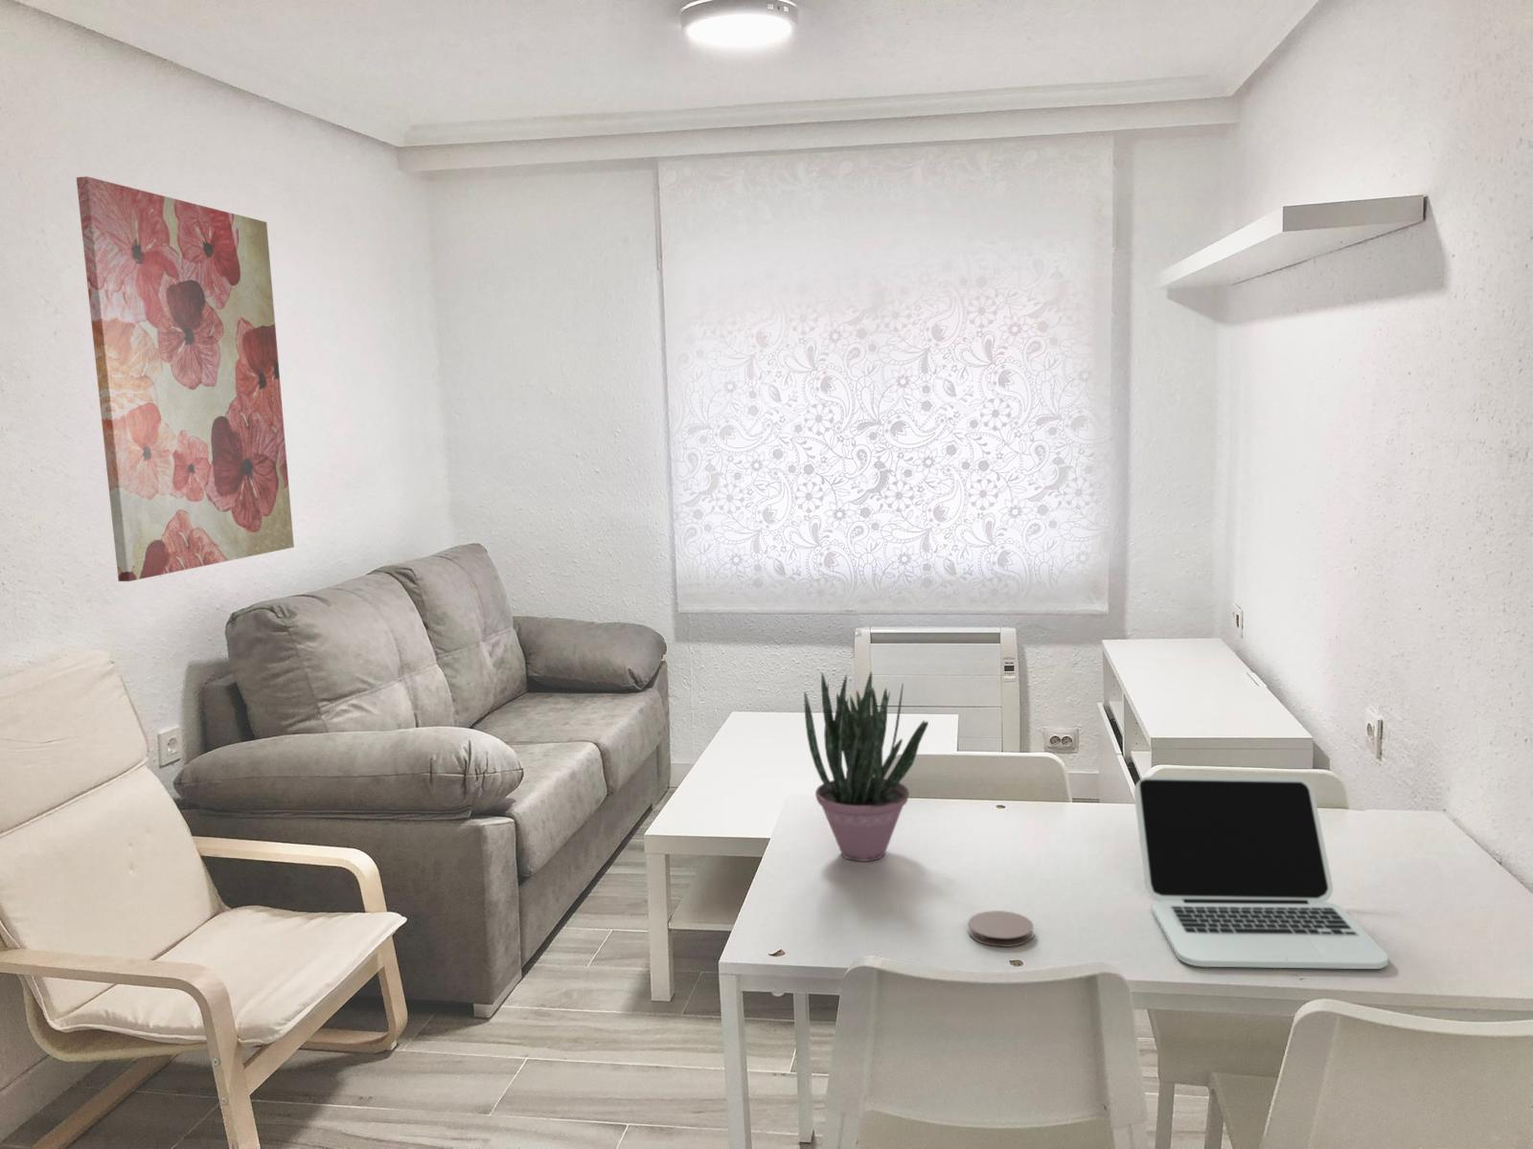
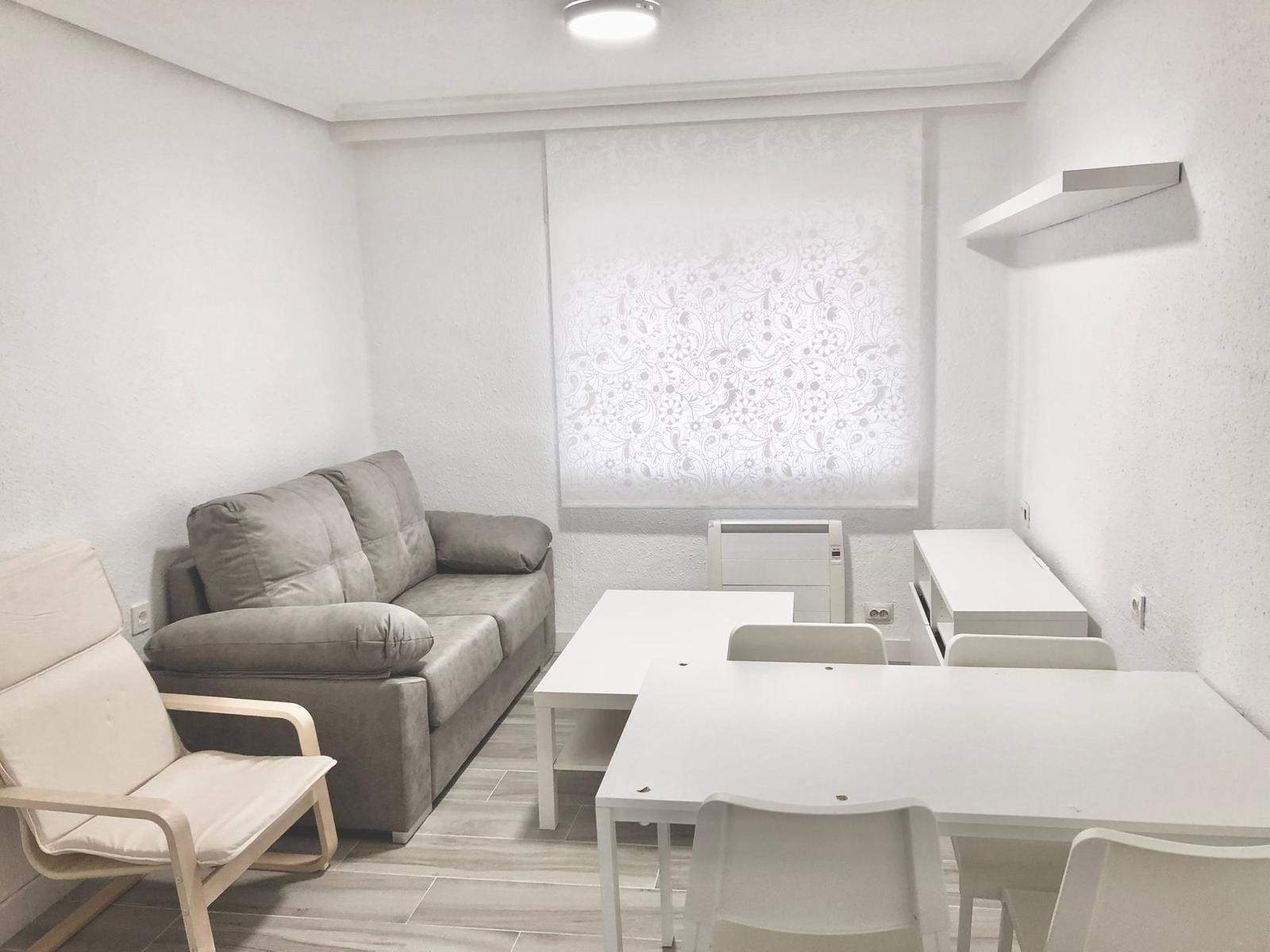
- wall art (198, 386)
- potted plant (863, 764)
- laptop (1252, 864)
- coaster (1001, 928)
